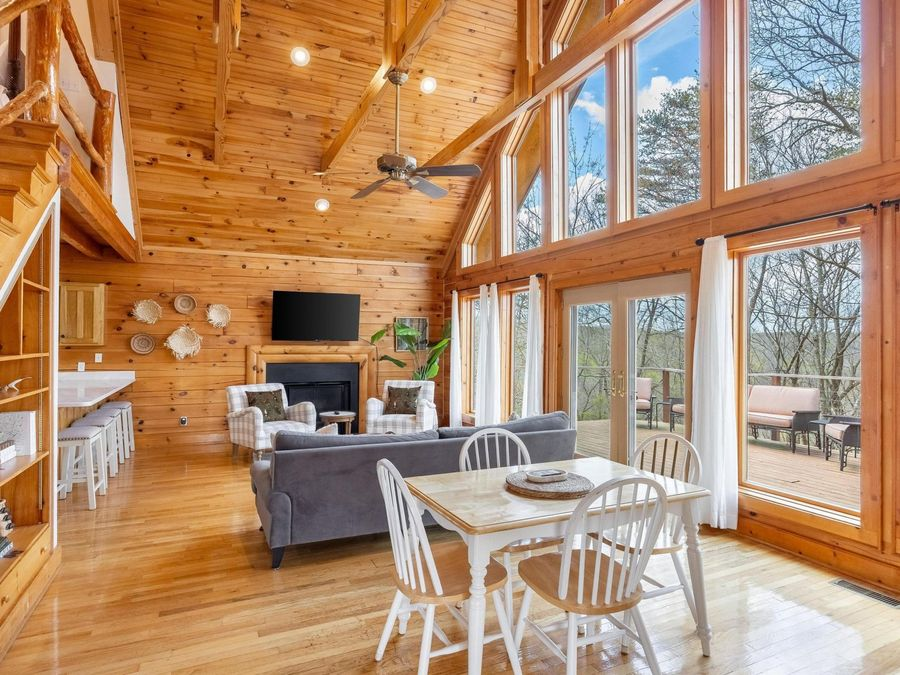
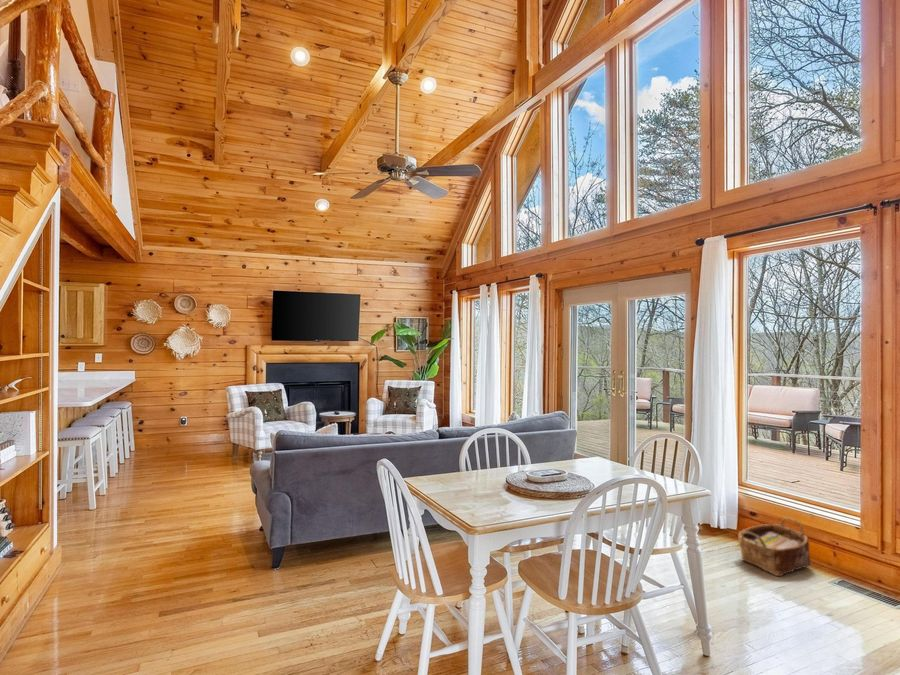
+ woven basket (773, 543)
